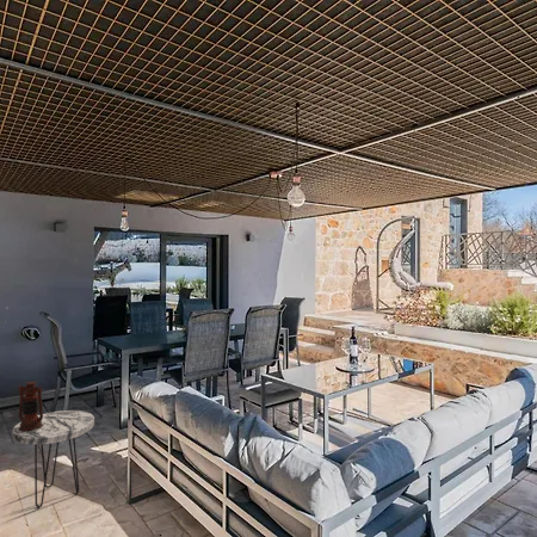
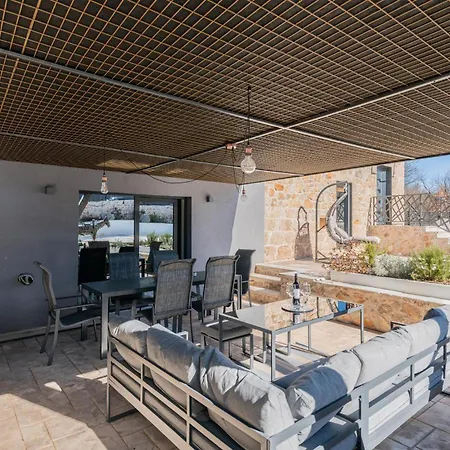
- side table (55, 459)
- lantern (30, 405)
